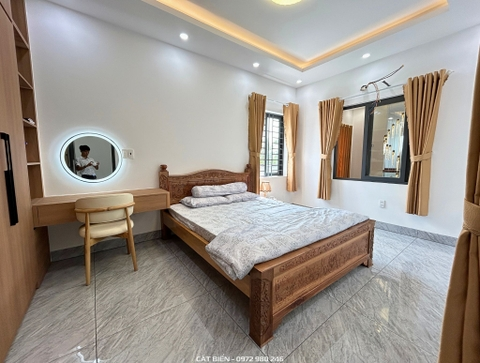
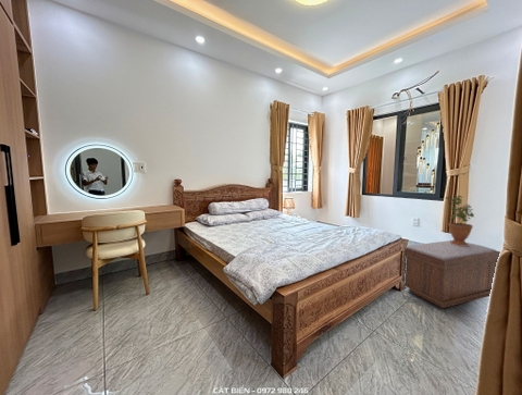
+ potted plant (459, 219)
+ bench (449, 270)
